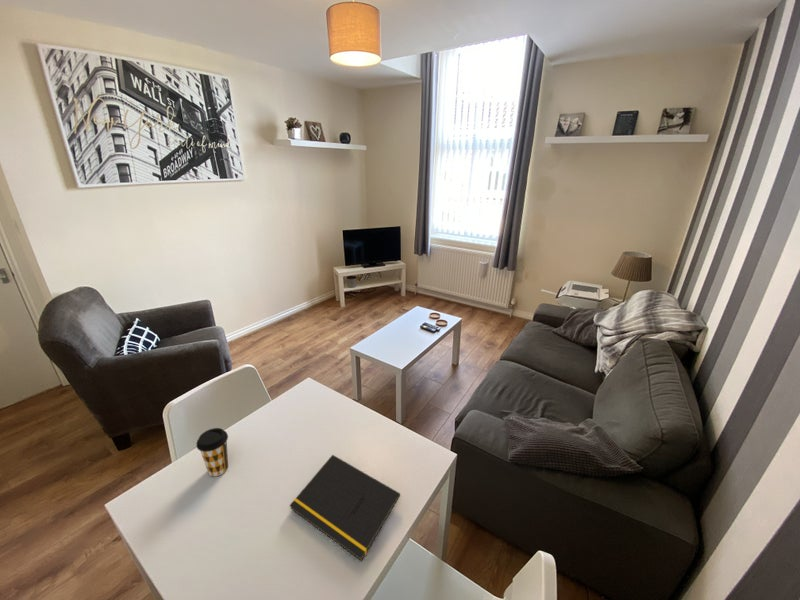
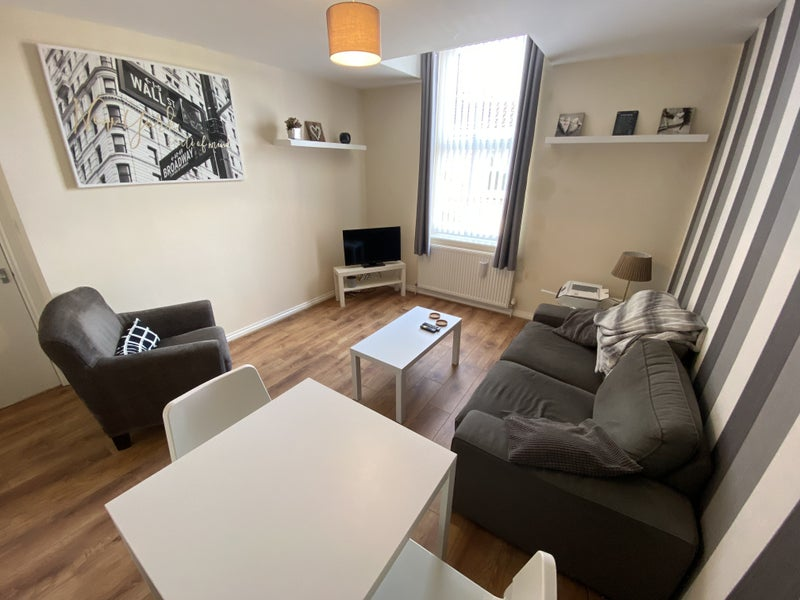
- coffee cup (215, 452)
- notepad (345, 500)
